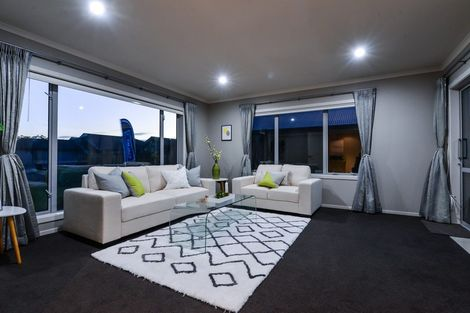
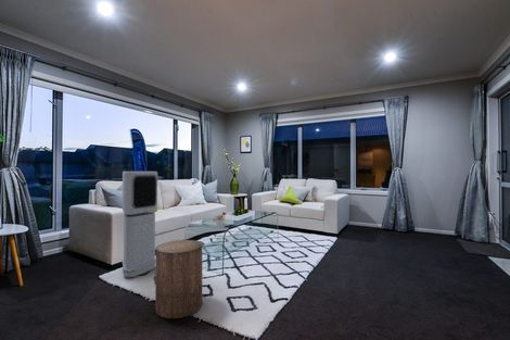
+ stool (179, 275)
+ air purifier (133, 221)
